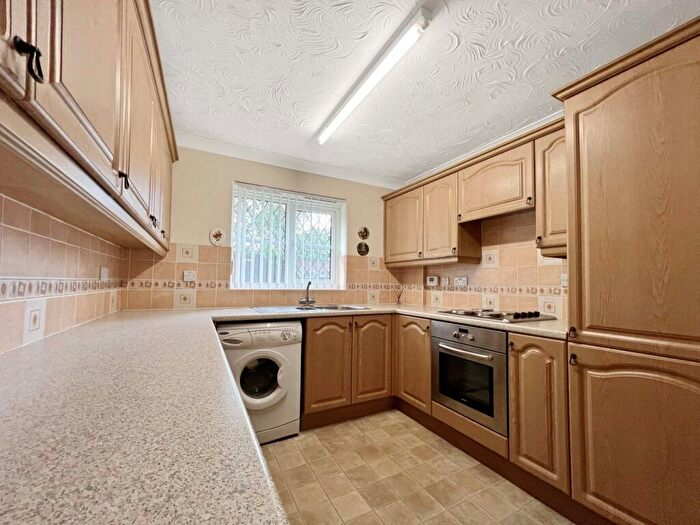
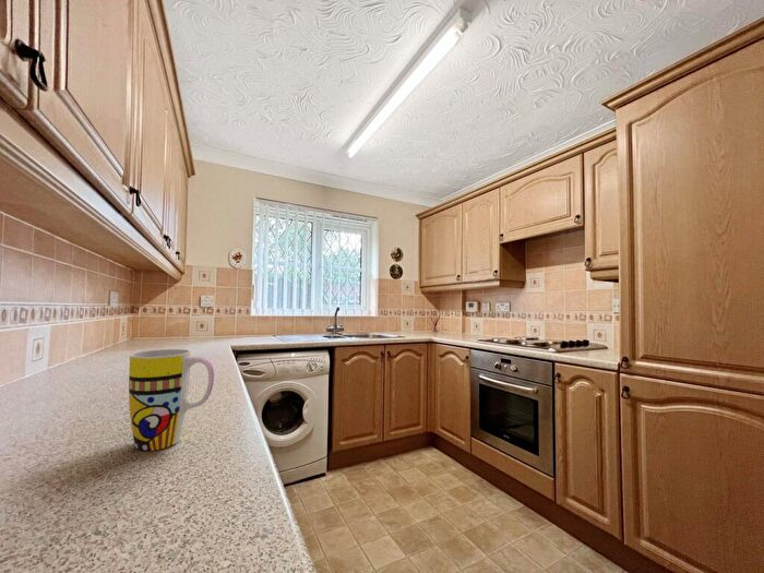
+ mug (172, 397)
